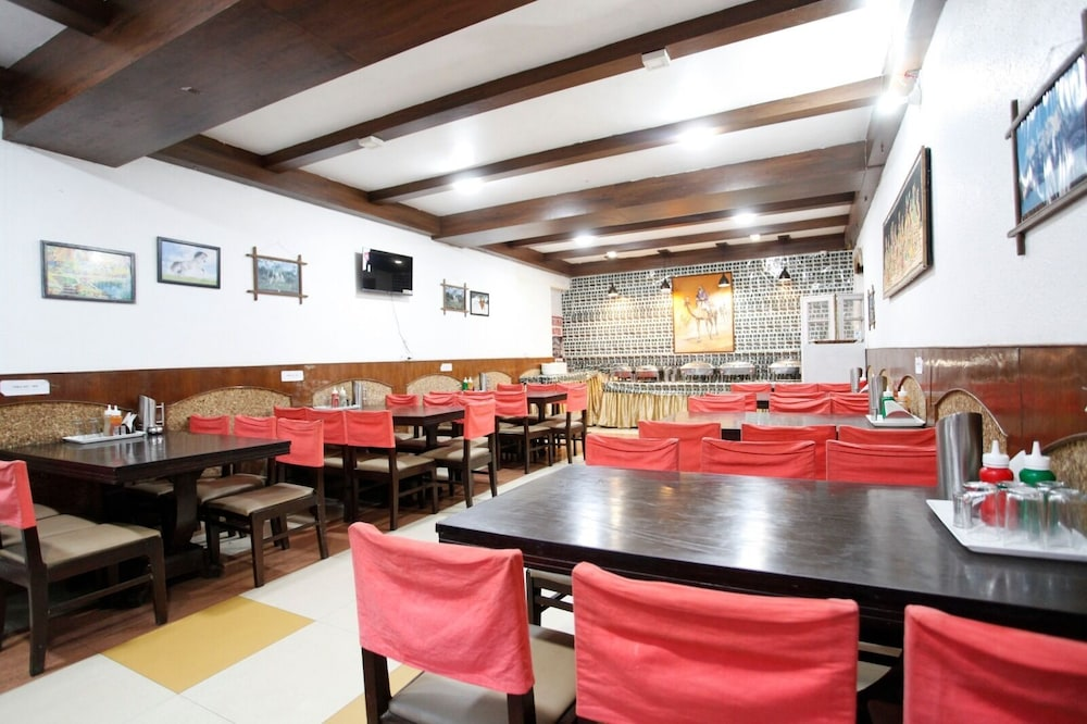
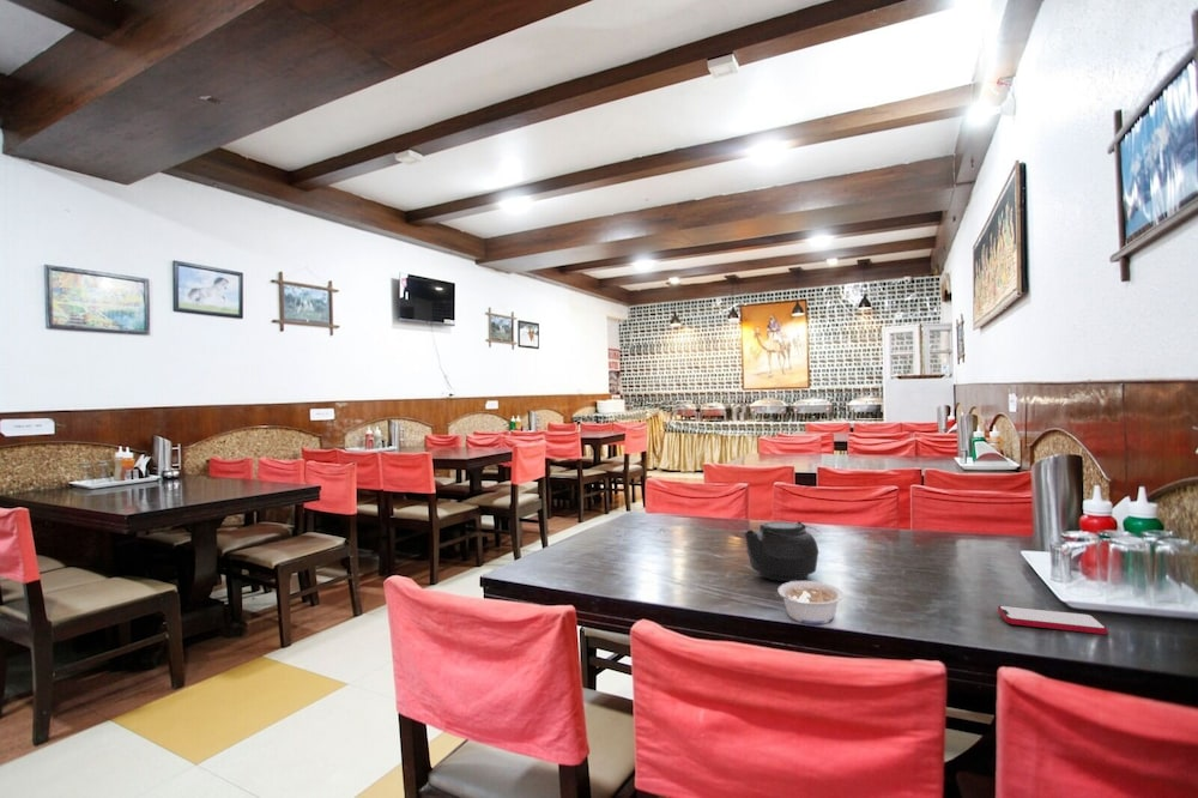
+ smartphone (1049, 618)
+ teapot (776, 551)
+ legume (810, 601)
